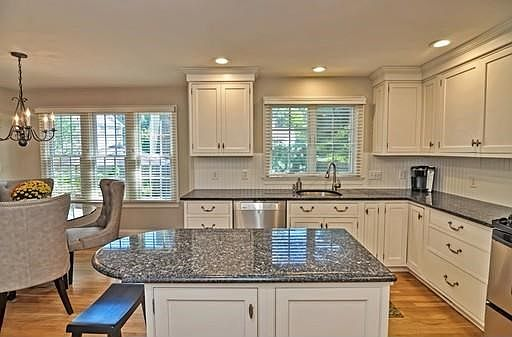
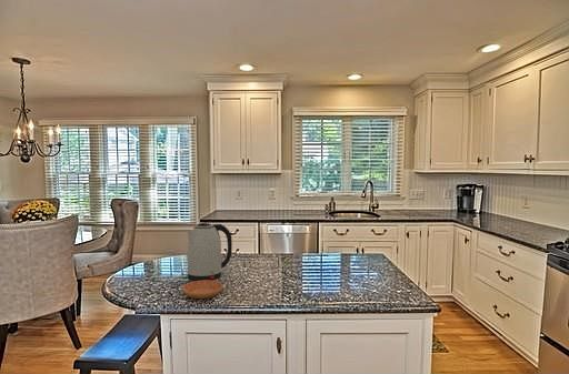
+ kettle (210, 249)
+ saucer (202, 289)
